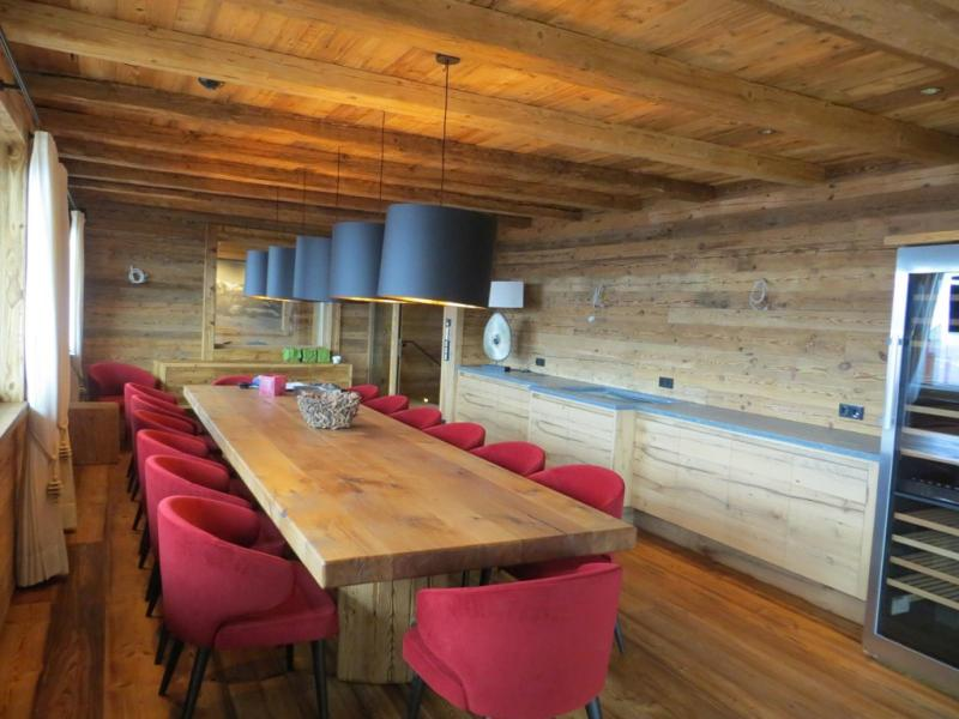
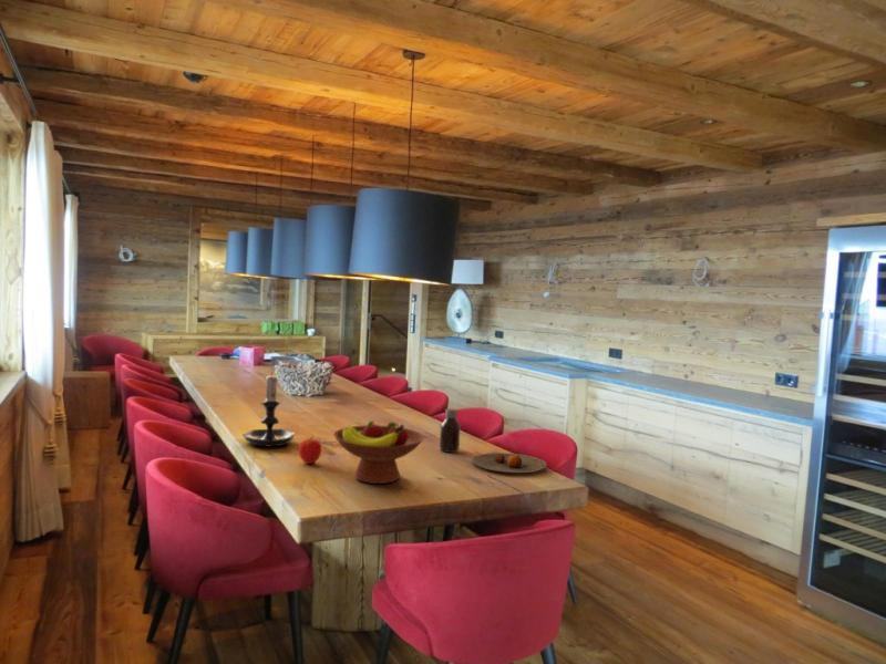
+ bottle (450, 429)
+ fruit bowl (378, 447)
+ apple (310, 449)
+ plate (508, 458)
+ candle holder (270, 406)
